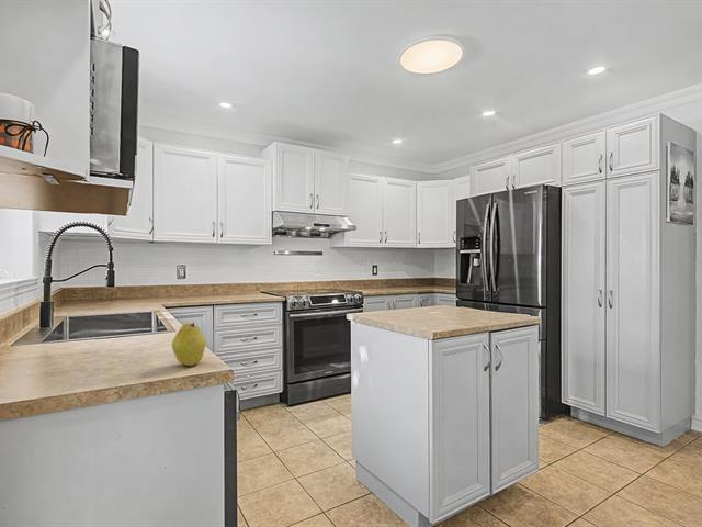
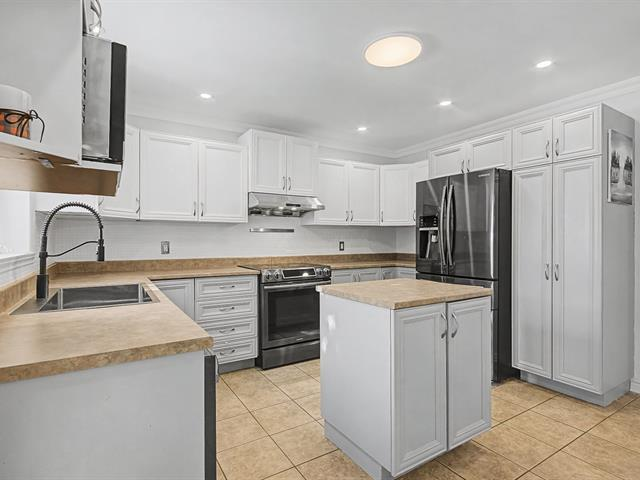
- fruit (189, 343)
